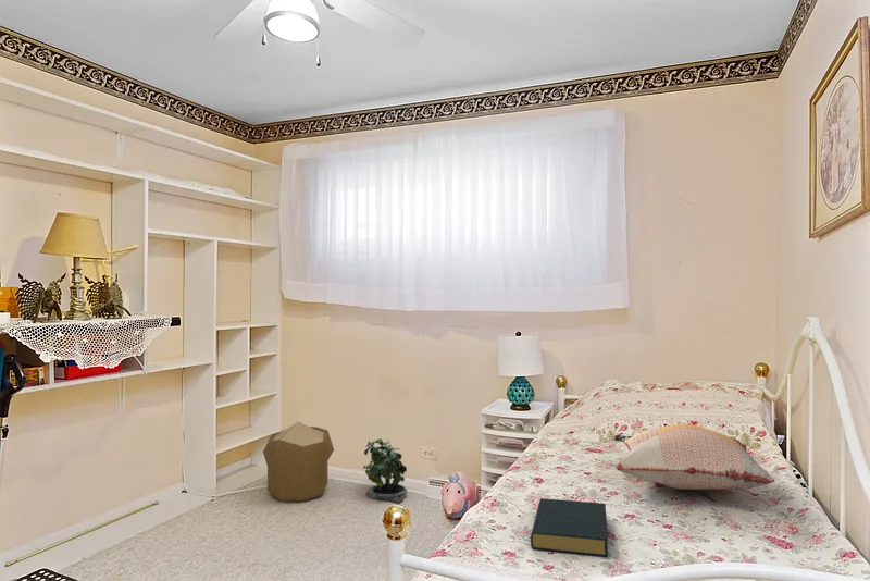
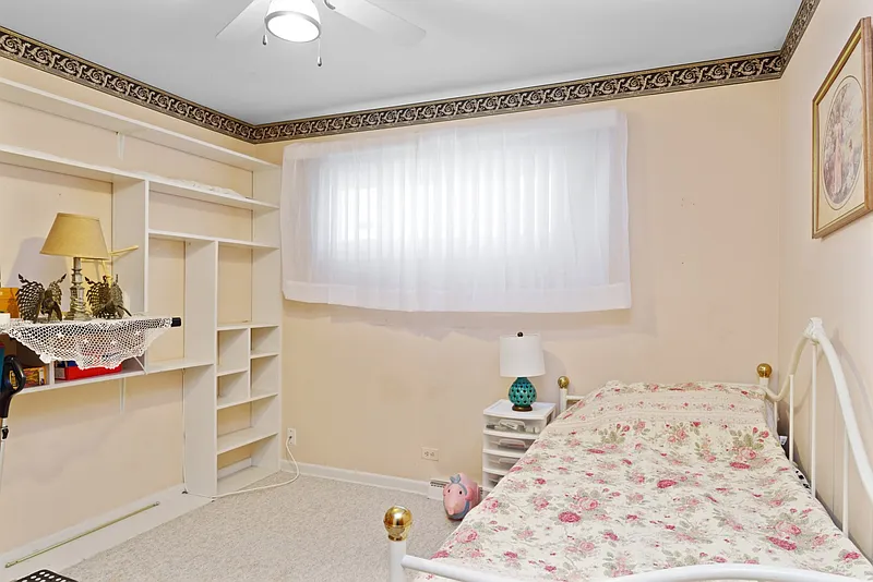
- pouf (298, 457)
- potted plant (385, 466)
- decorative pillow (683, 455)
- hardback book (570, 524)
